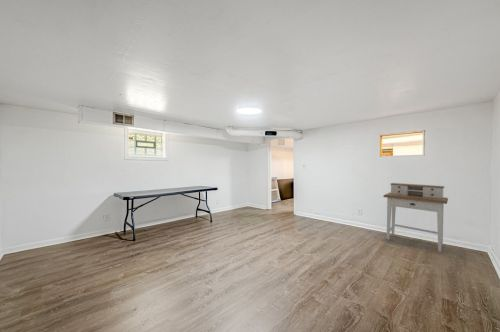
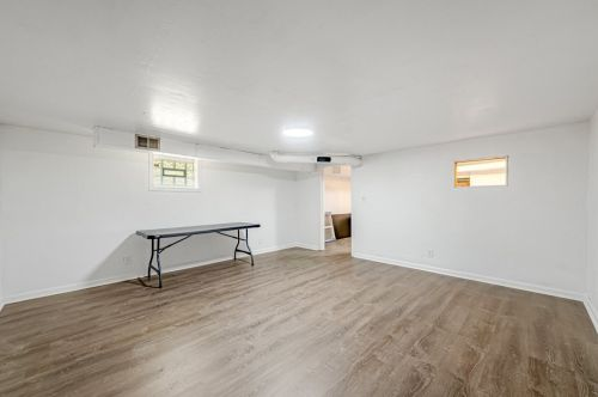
- desk (414, 208)
